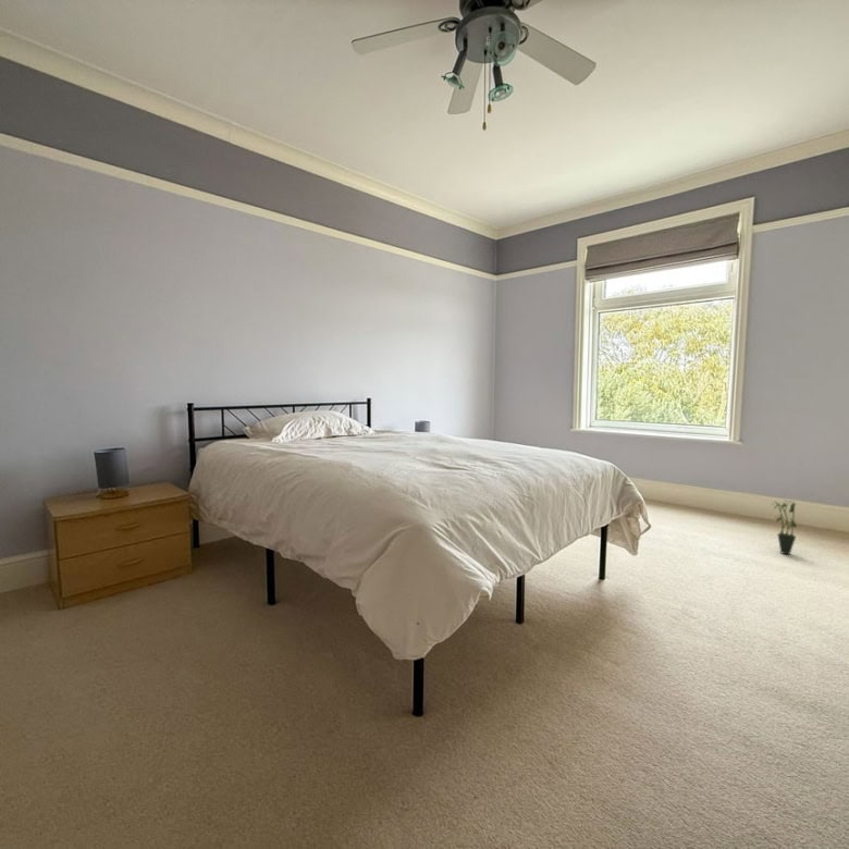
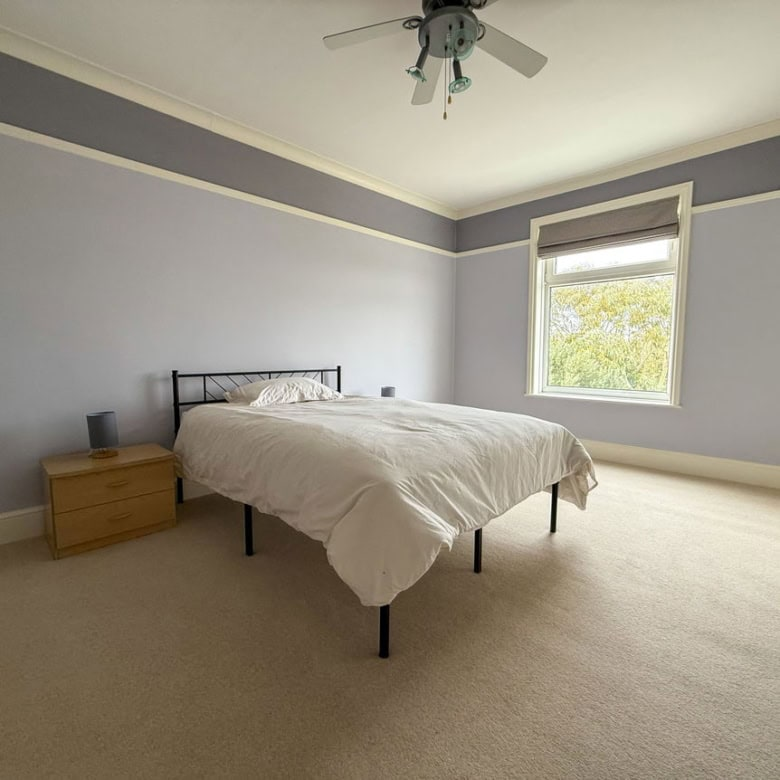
- potted plant (784, 526)
